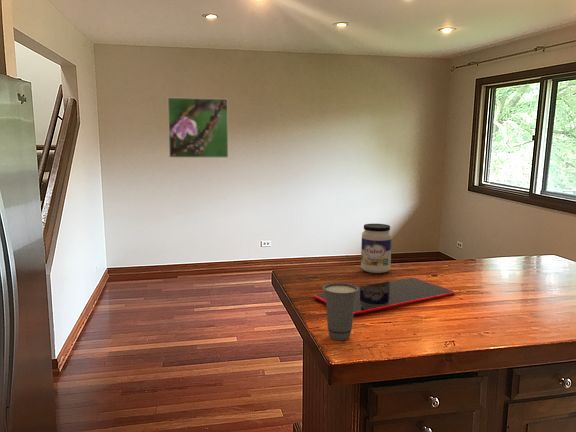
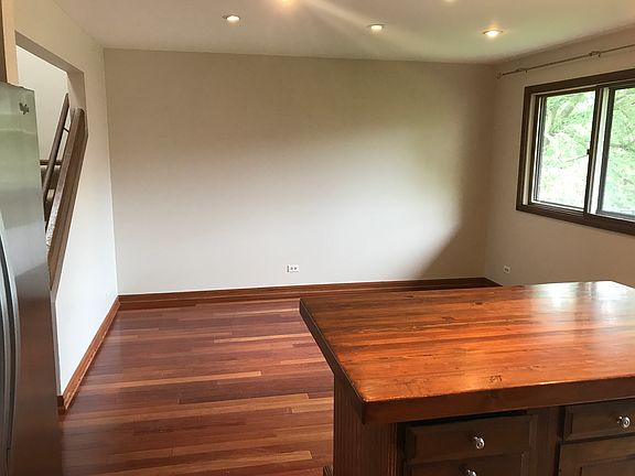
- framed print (198, 128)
- cup (340, 312)
- jar (376, 248)
- cutting board (385, 294)
